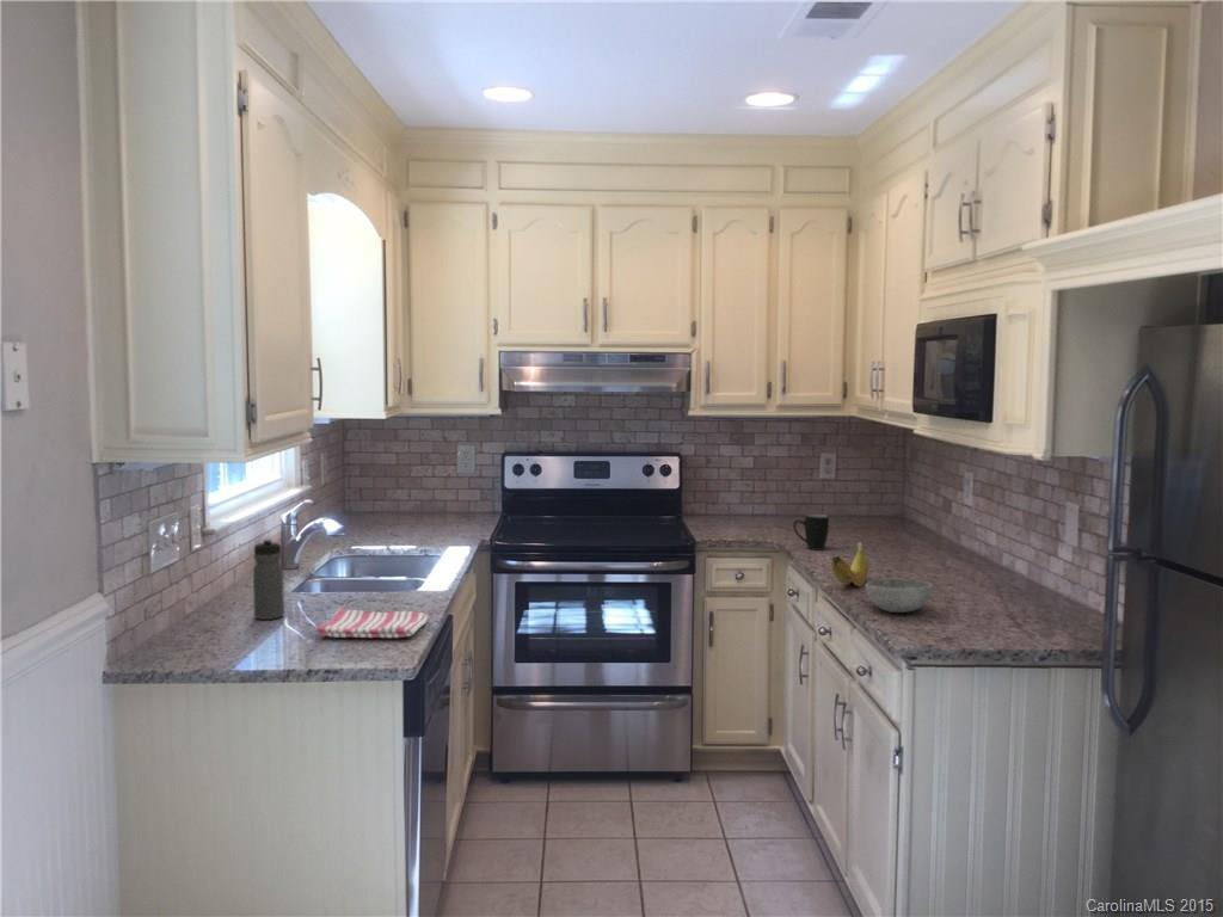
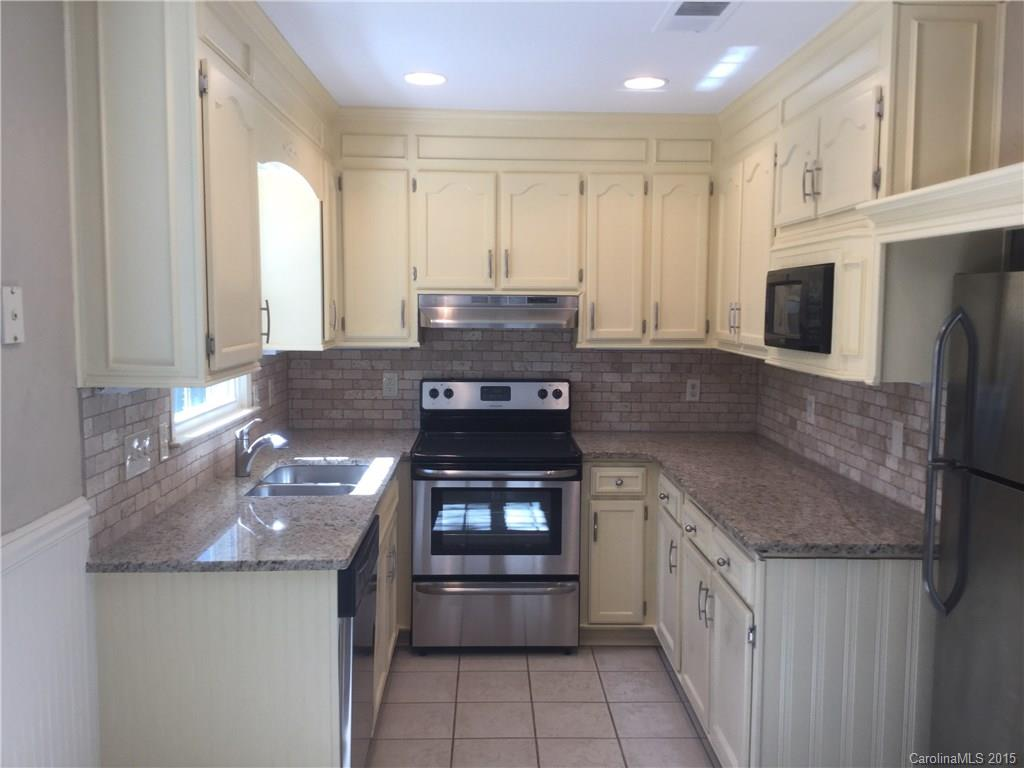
- water bottle (268, 577)
- dish towel (374, 622)
- bowl (897, 595)
- fruit (848, 566)
- mug (810, 531)
